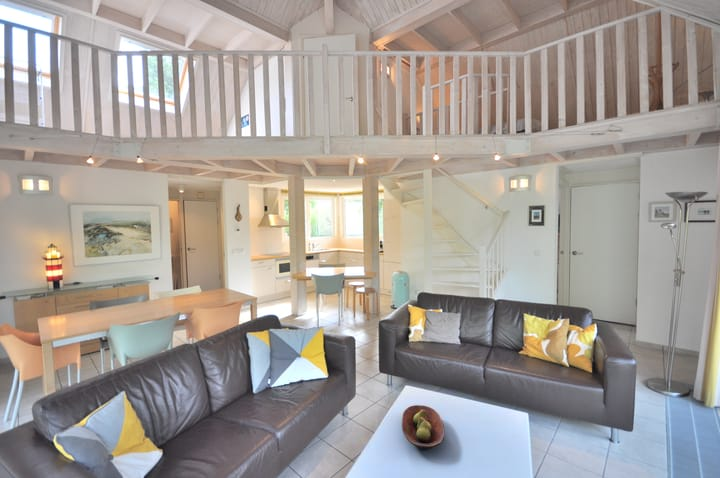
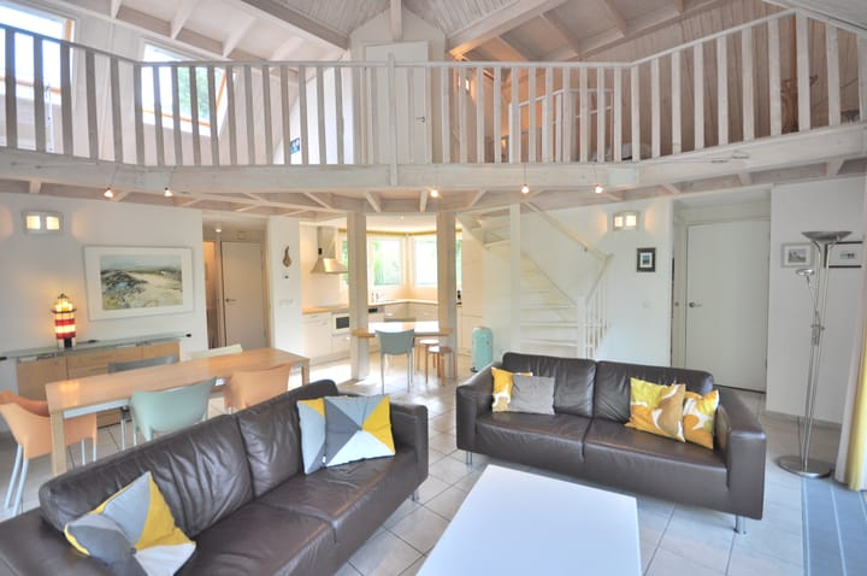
- fruit bowl (422, 424)
